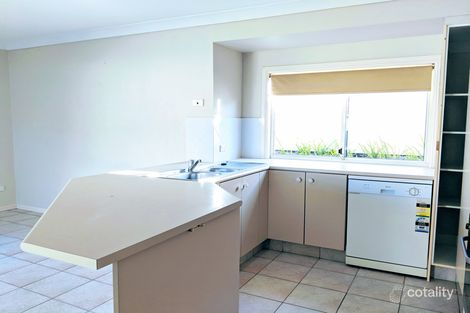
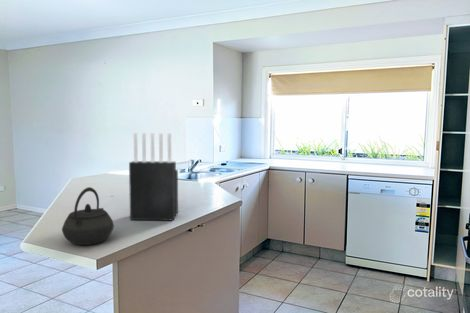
+ knife block (155, 175)
+ kettle (89, 213)
